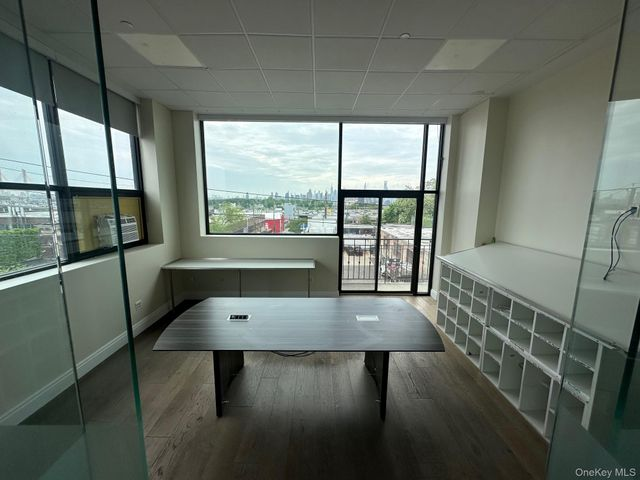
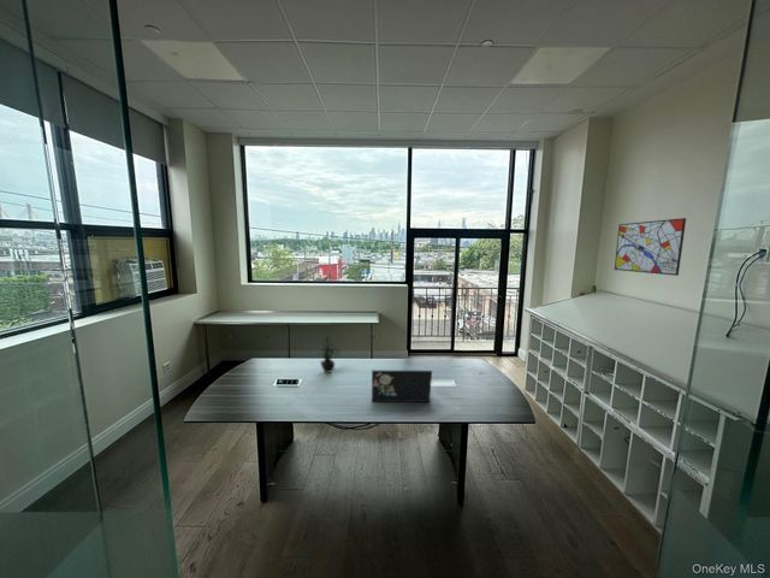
+ laptop (399, 378)
+ potted plant (328, 348)
+ wall art (645, 247)
